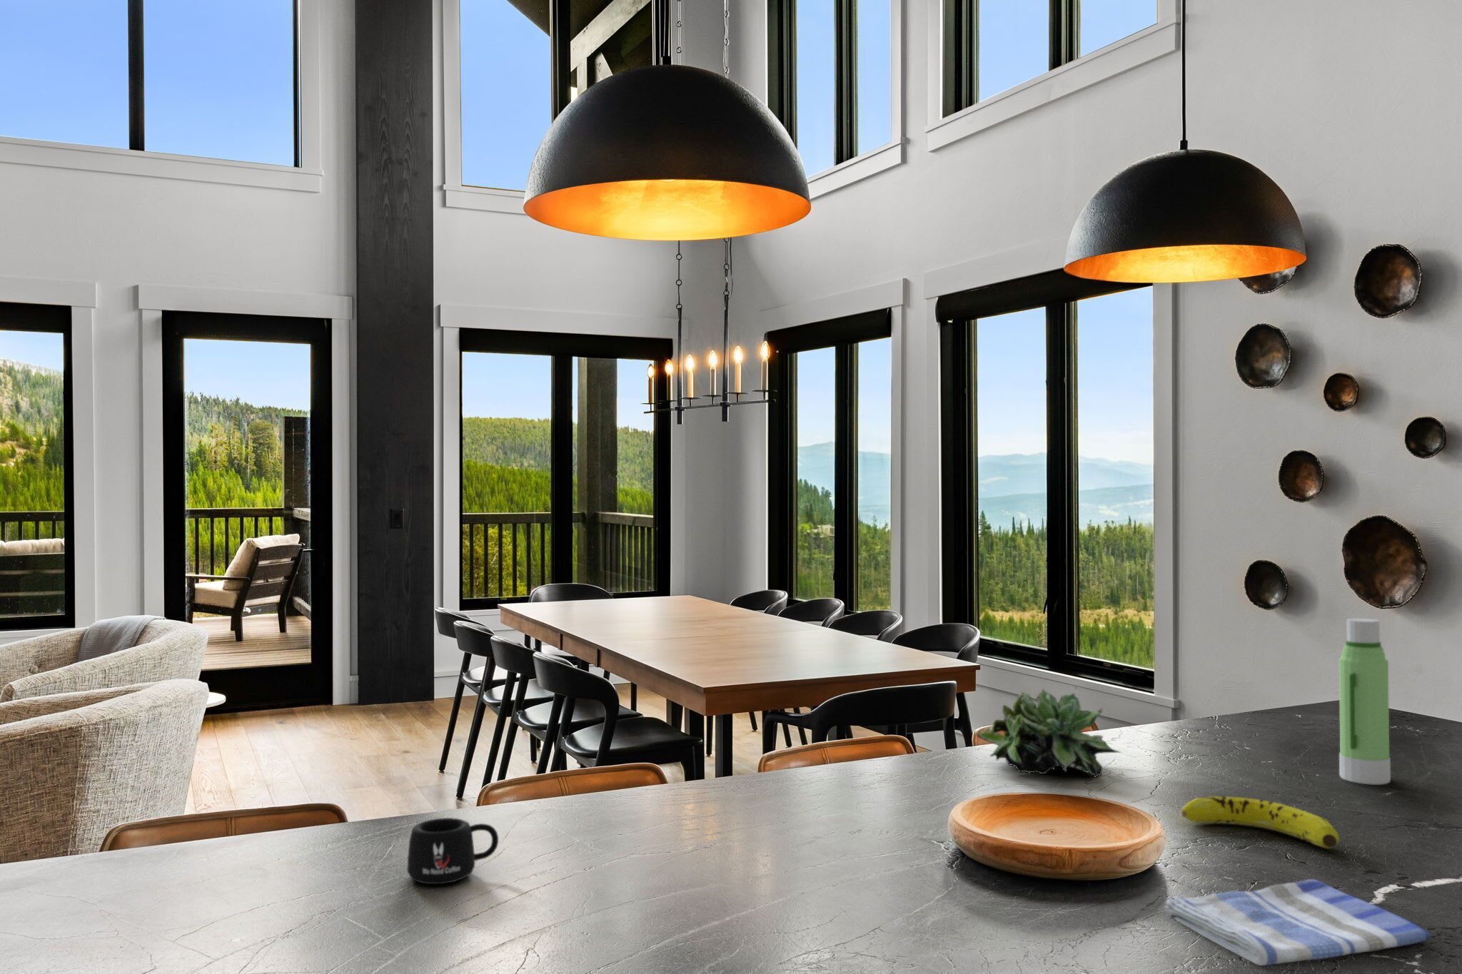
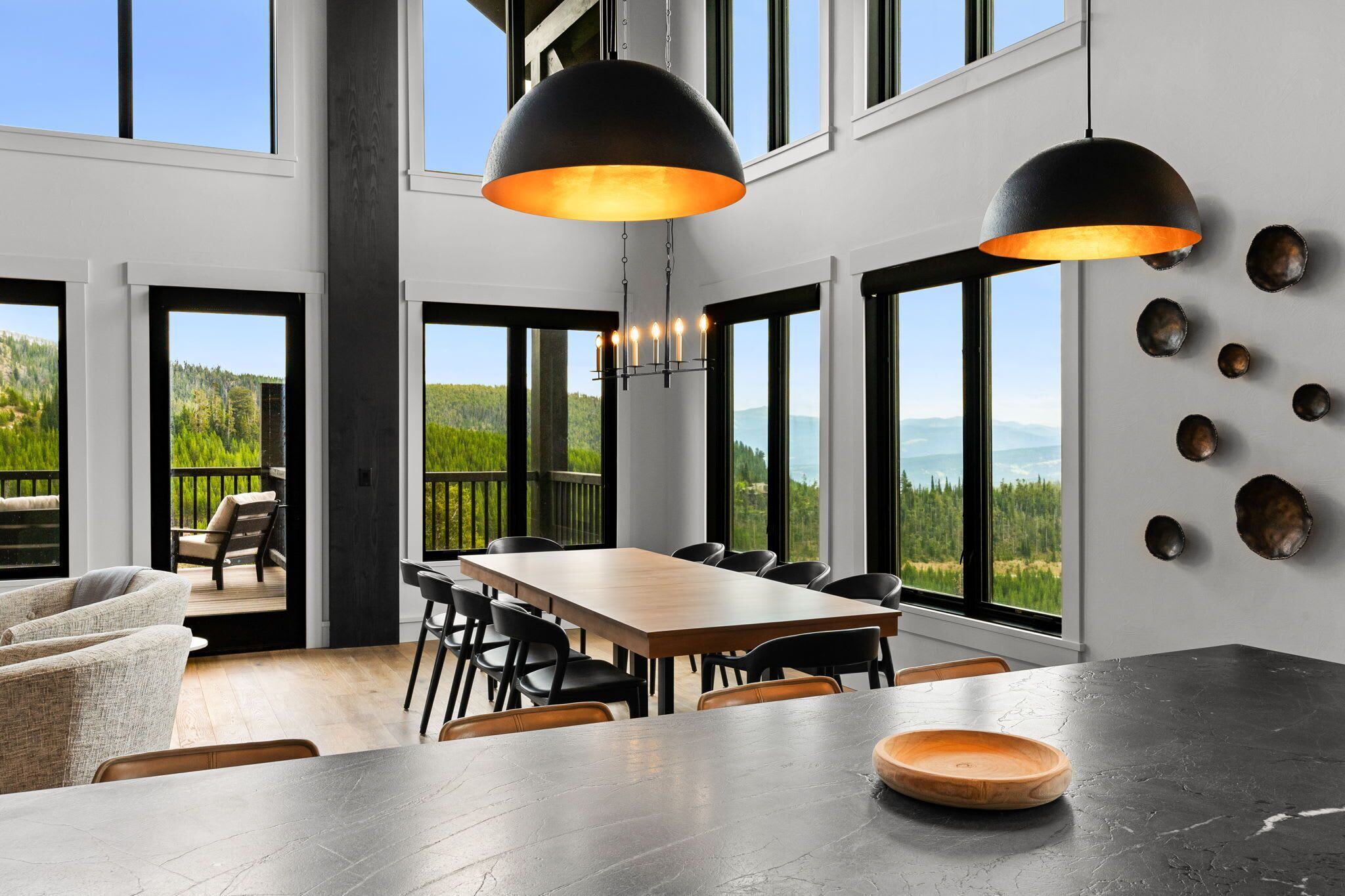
- mug (453, 849)
- dish towel (1291, 919)
- succulent plant (1042, 726)
- fruit (1259, 823)
- water bottle (1362, 699)
